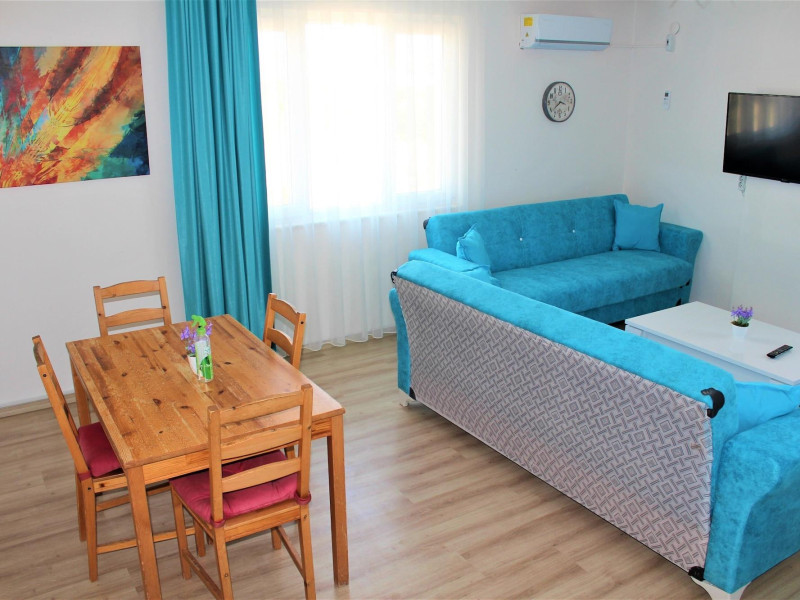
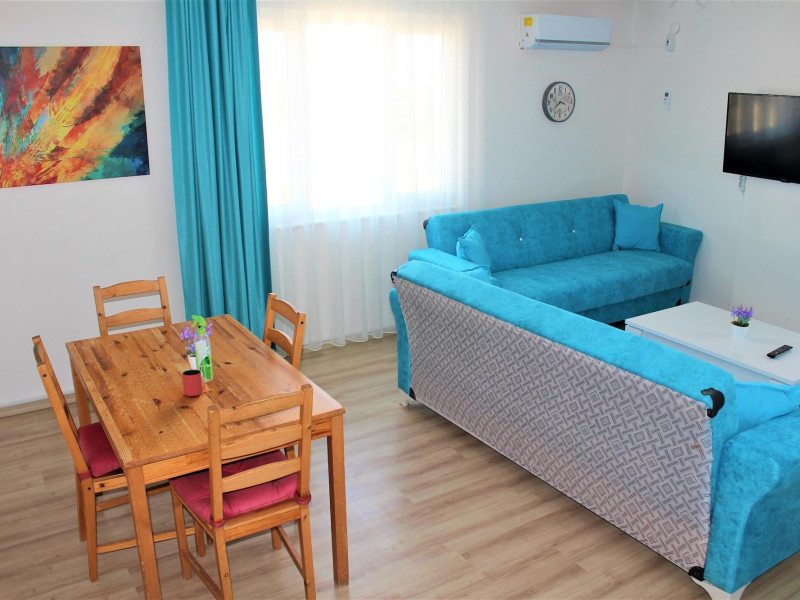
+ cup (192, 382)
